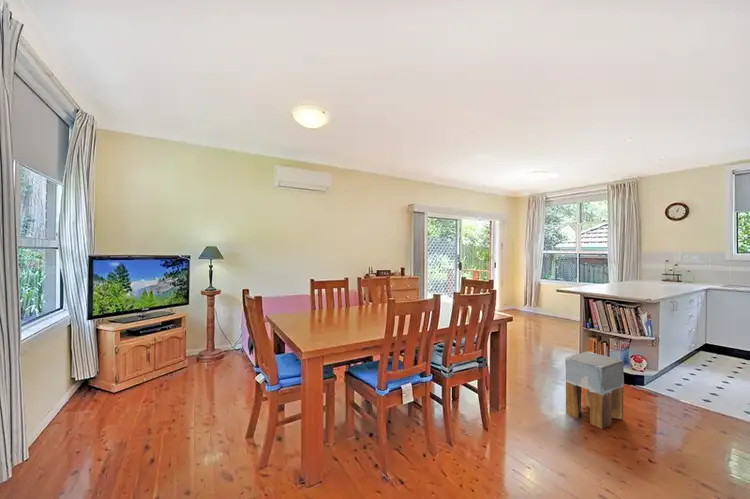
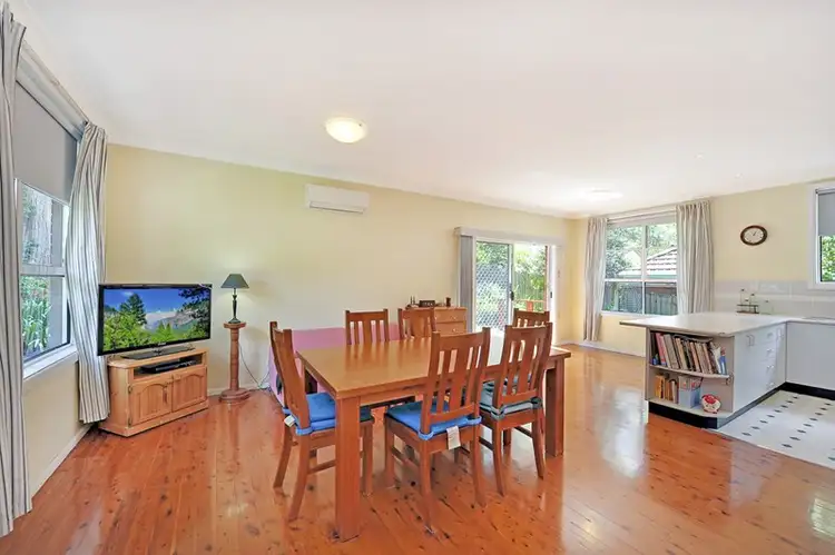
- stool (594, 387)
